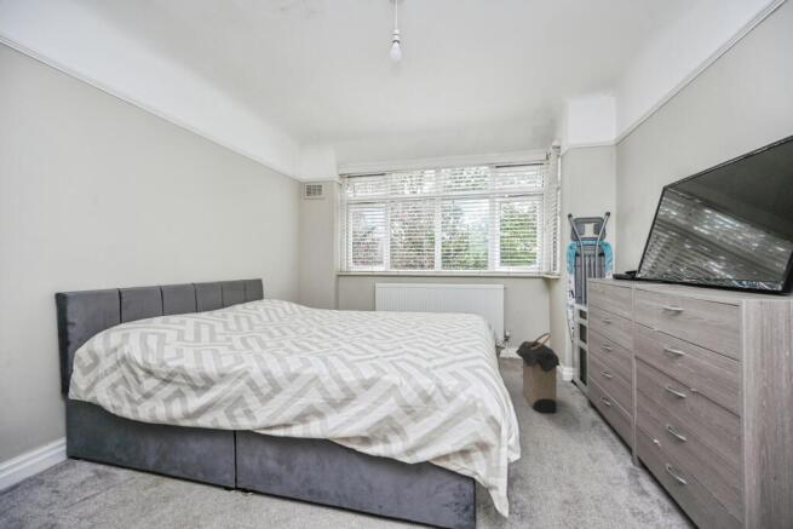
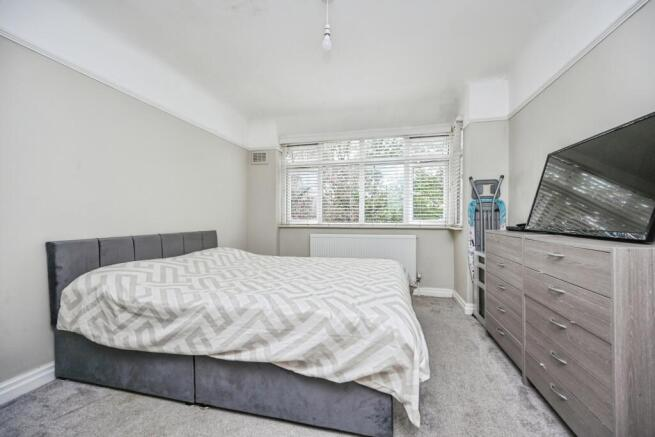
- laundry hamper (536, 366)
